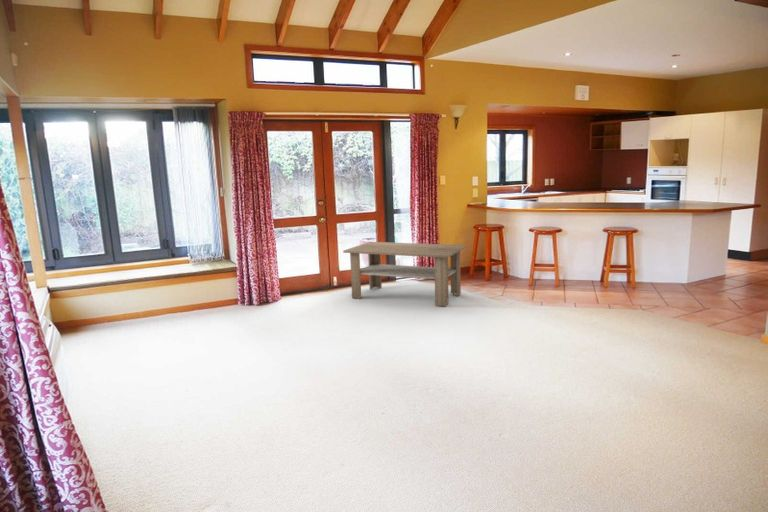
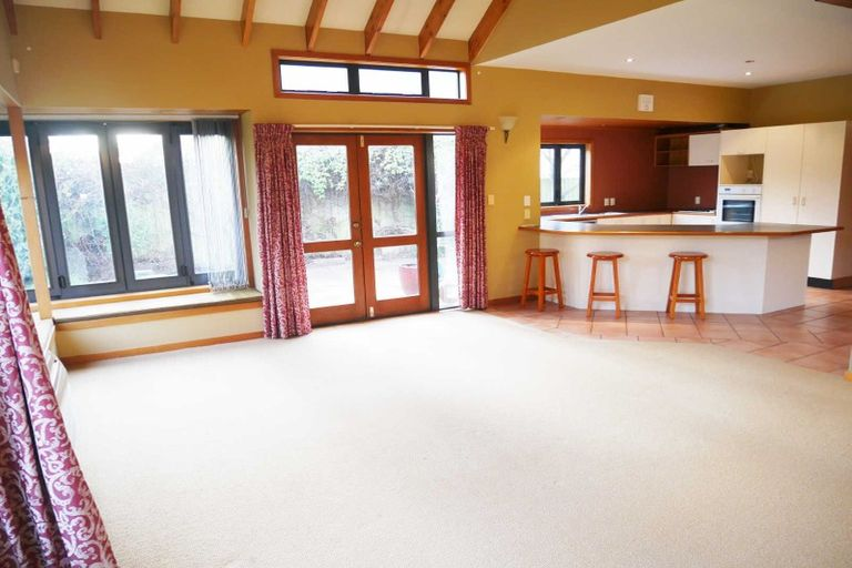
- coffee table (405, 272)
